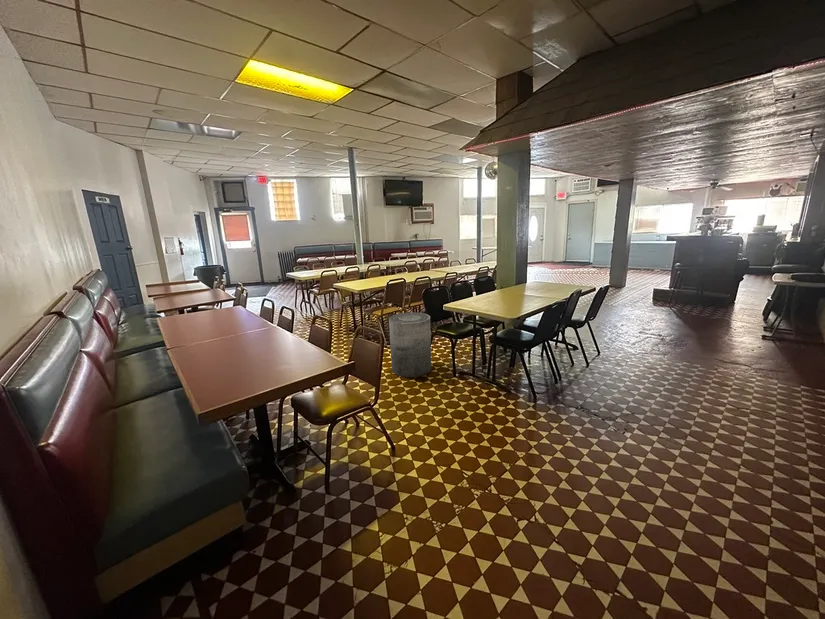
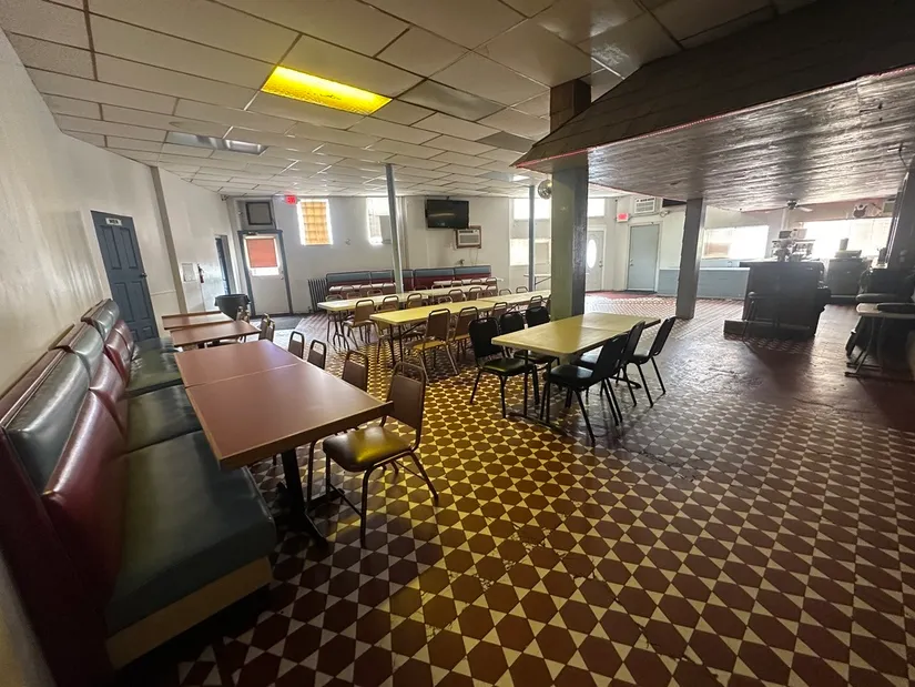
- trash can (410, 343)
